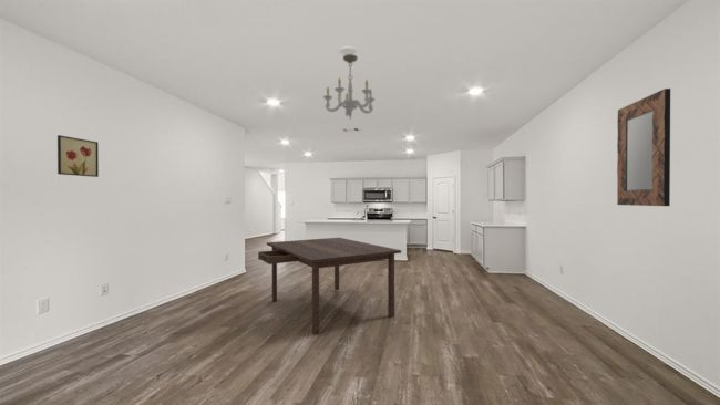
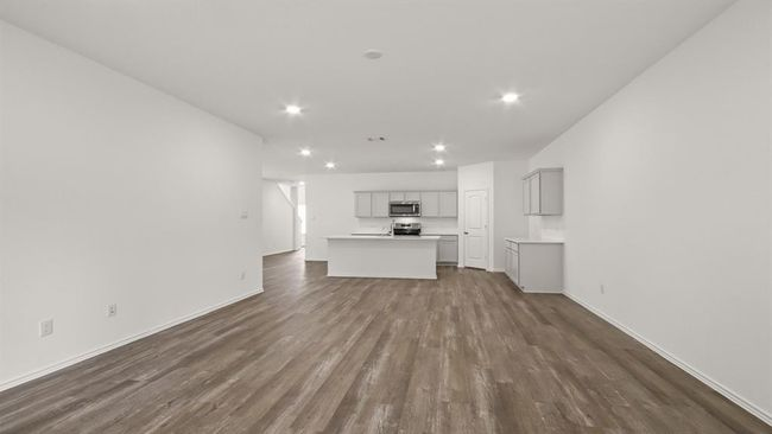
- home mirror (640, 153)
- chandelier (349, 89)
- wall art (78, 157)
- dining table (335, 277)
